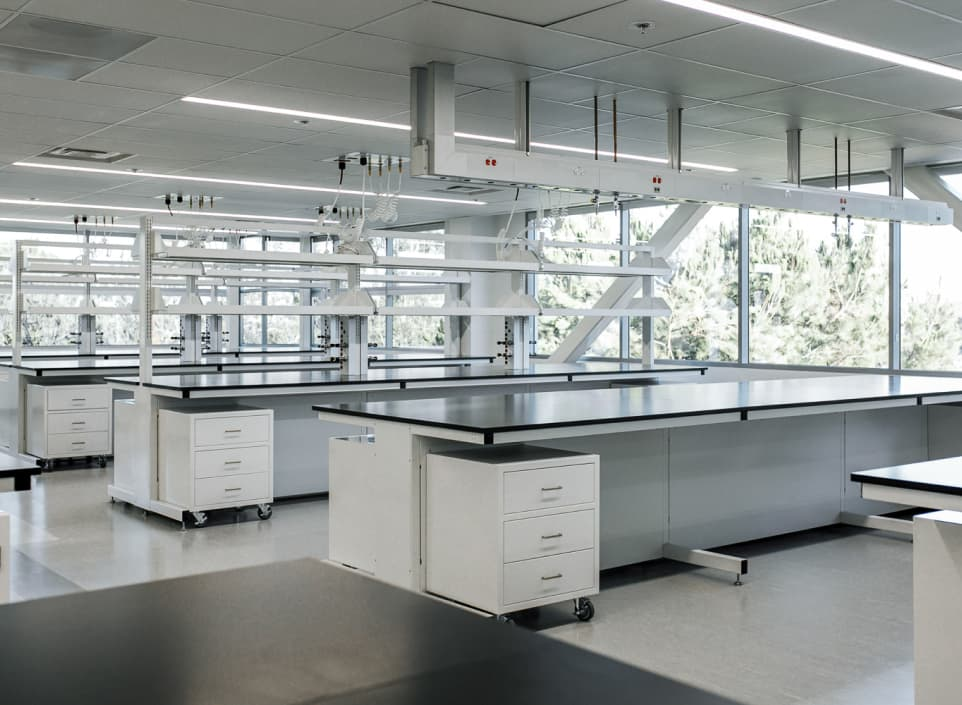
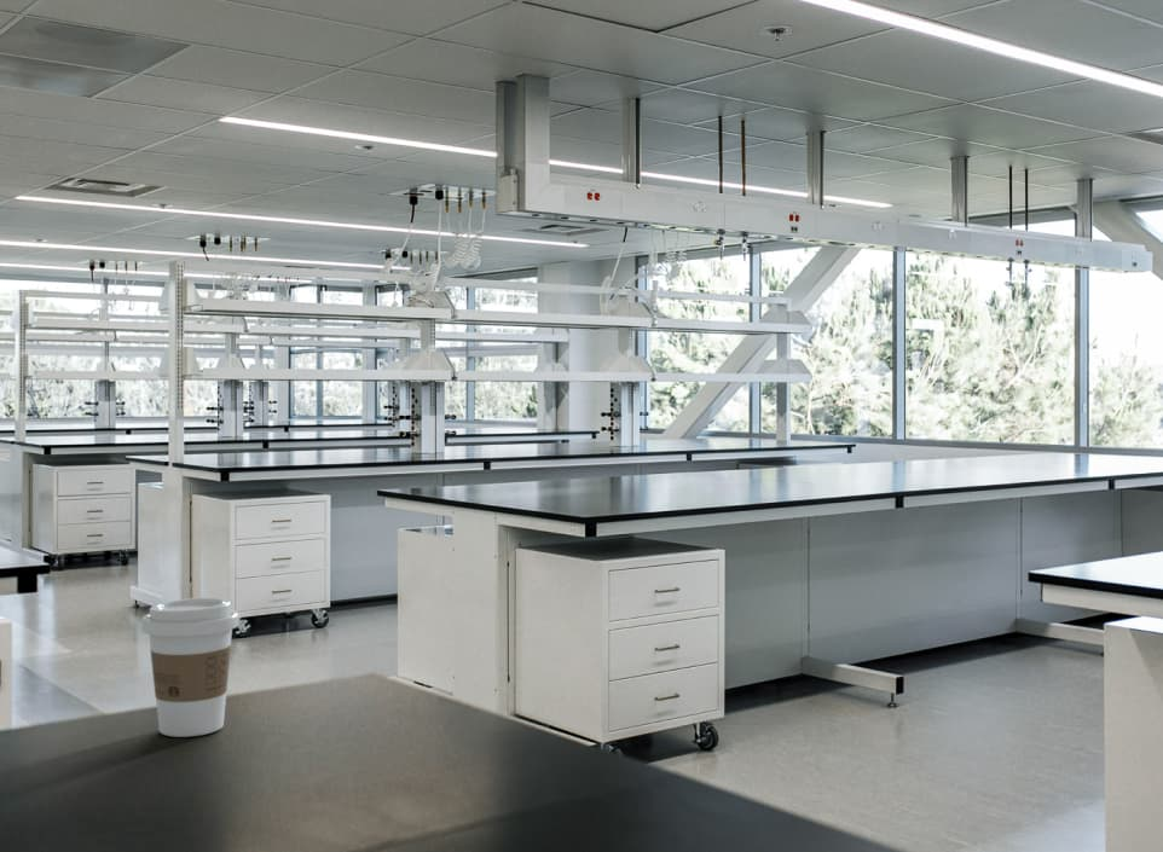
+ coffee cup (191, 665)
